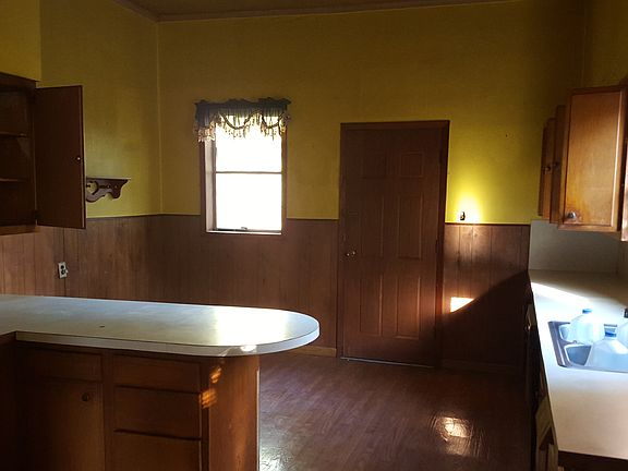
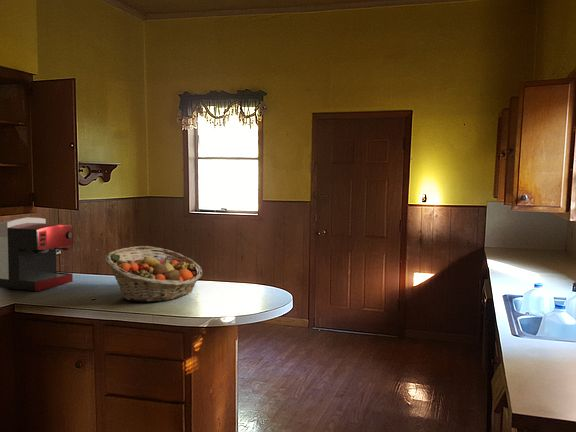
+ coffee maker (40, 251)
+ fruit basket (155, 272)
